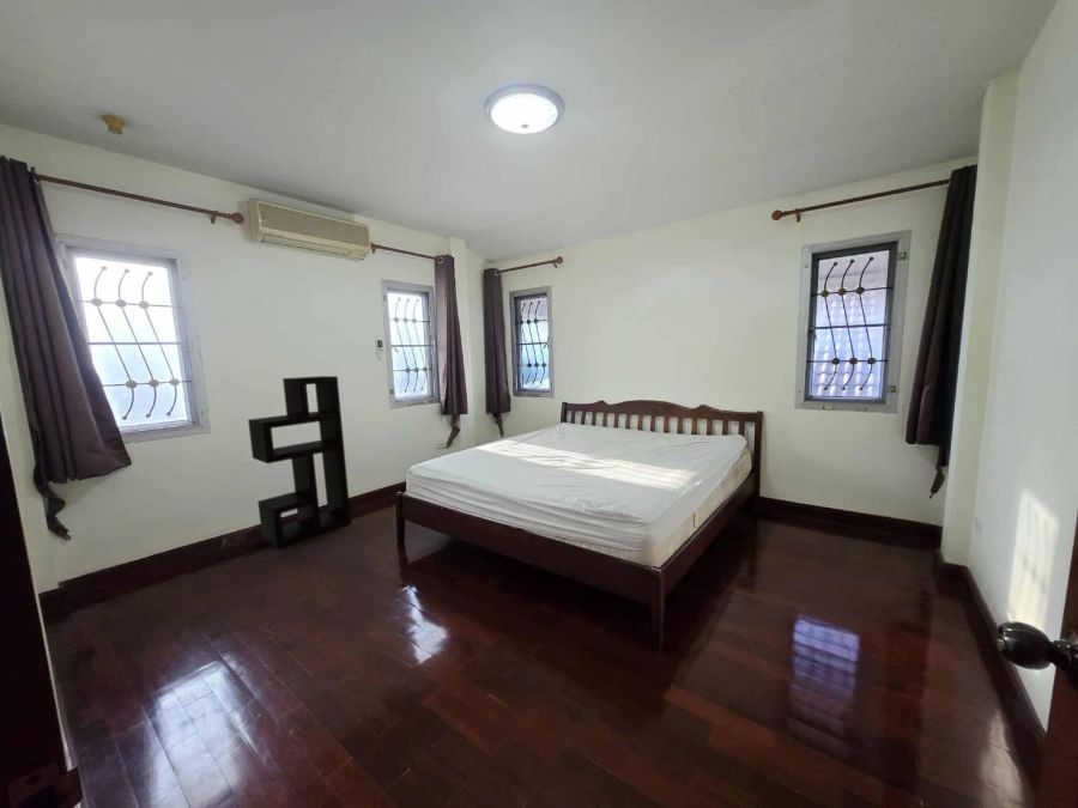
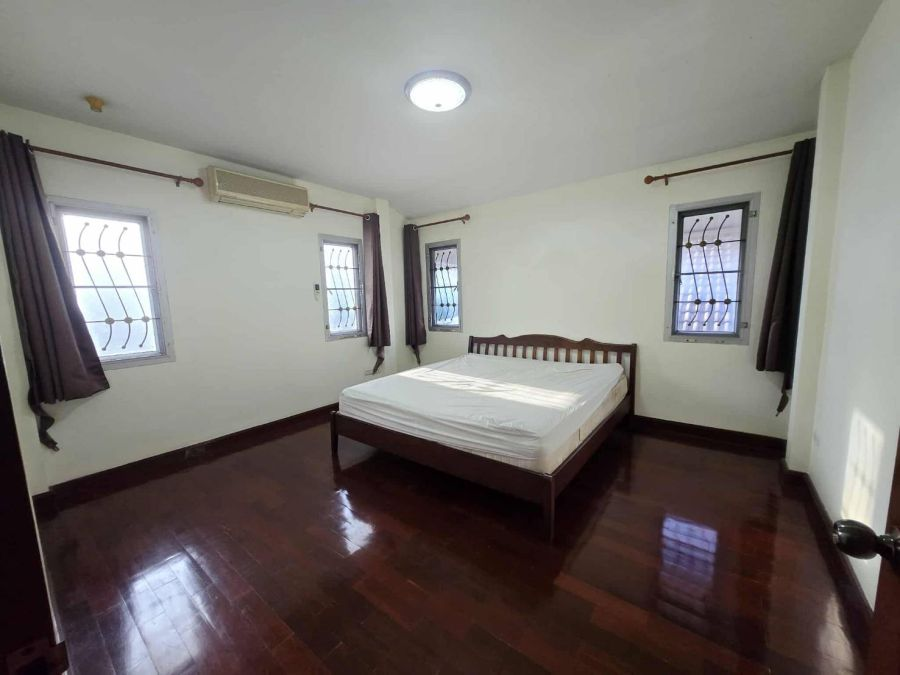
- shelving unit (299, 456)
